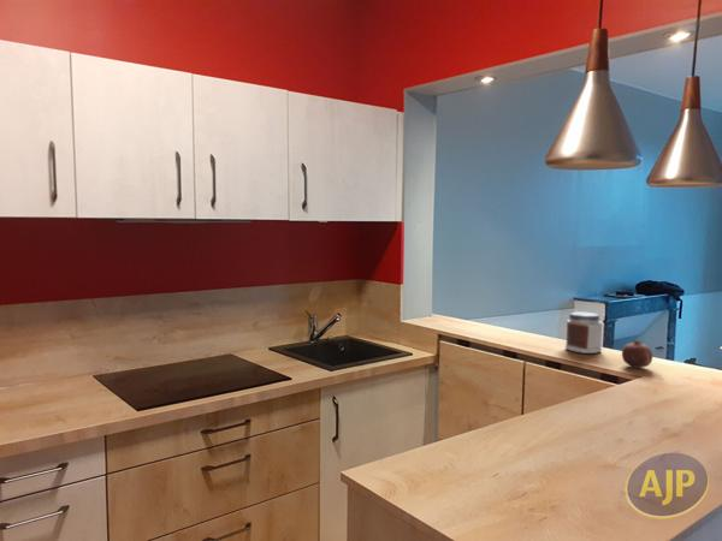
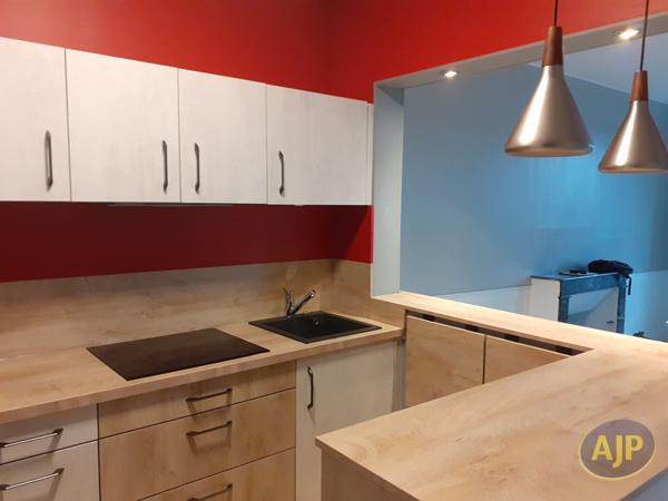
- jar (584, 332)
- fruit (637, 353)
